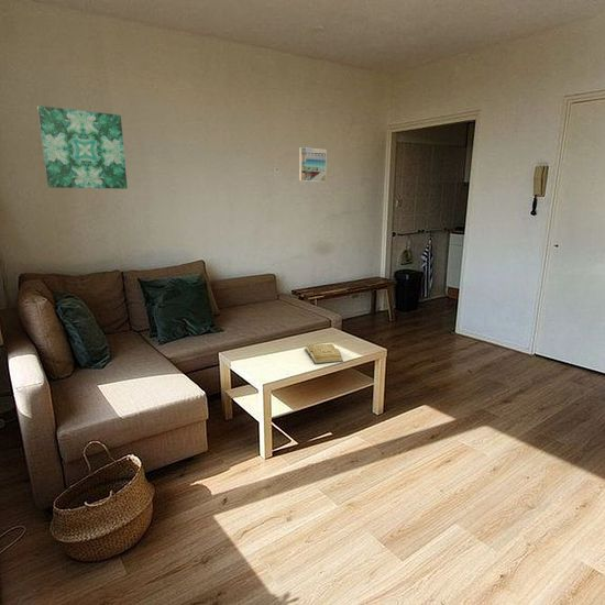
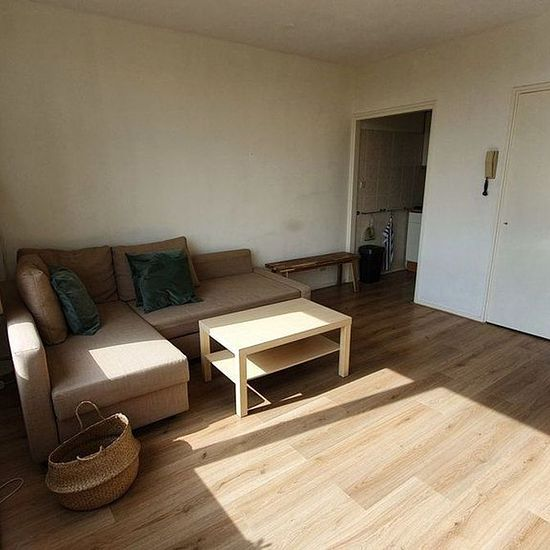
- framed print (312, 165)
- diary (322, 351)
- wall art (85, 150)
